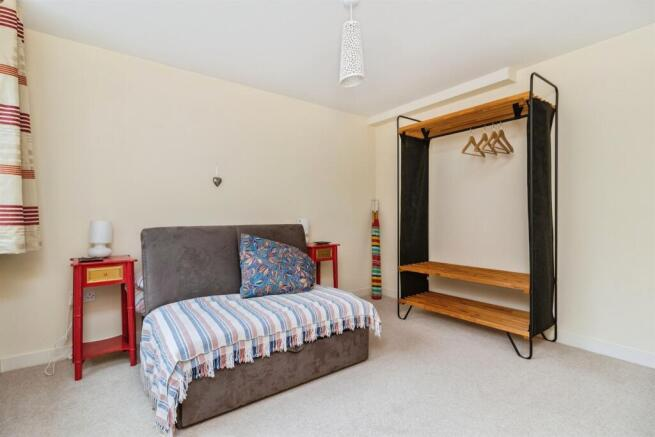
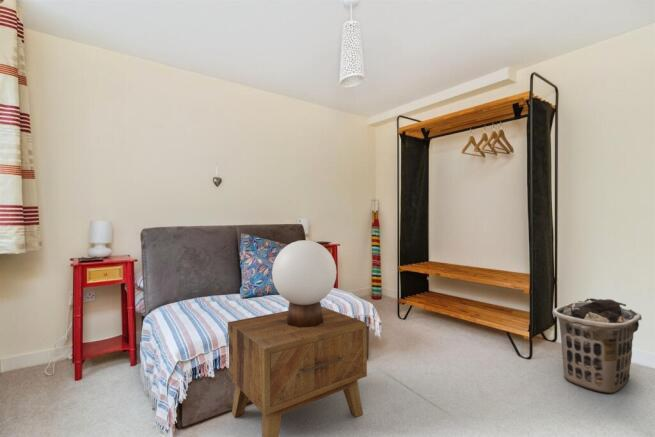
+ clothes hamper (596, 338)
+ side table (298, 368)
+ table lamp (304, 280)
